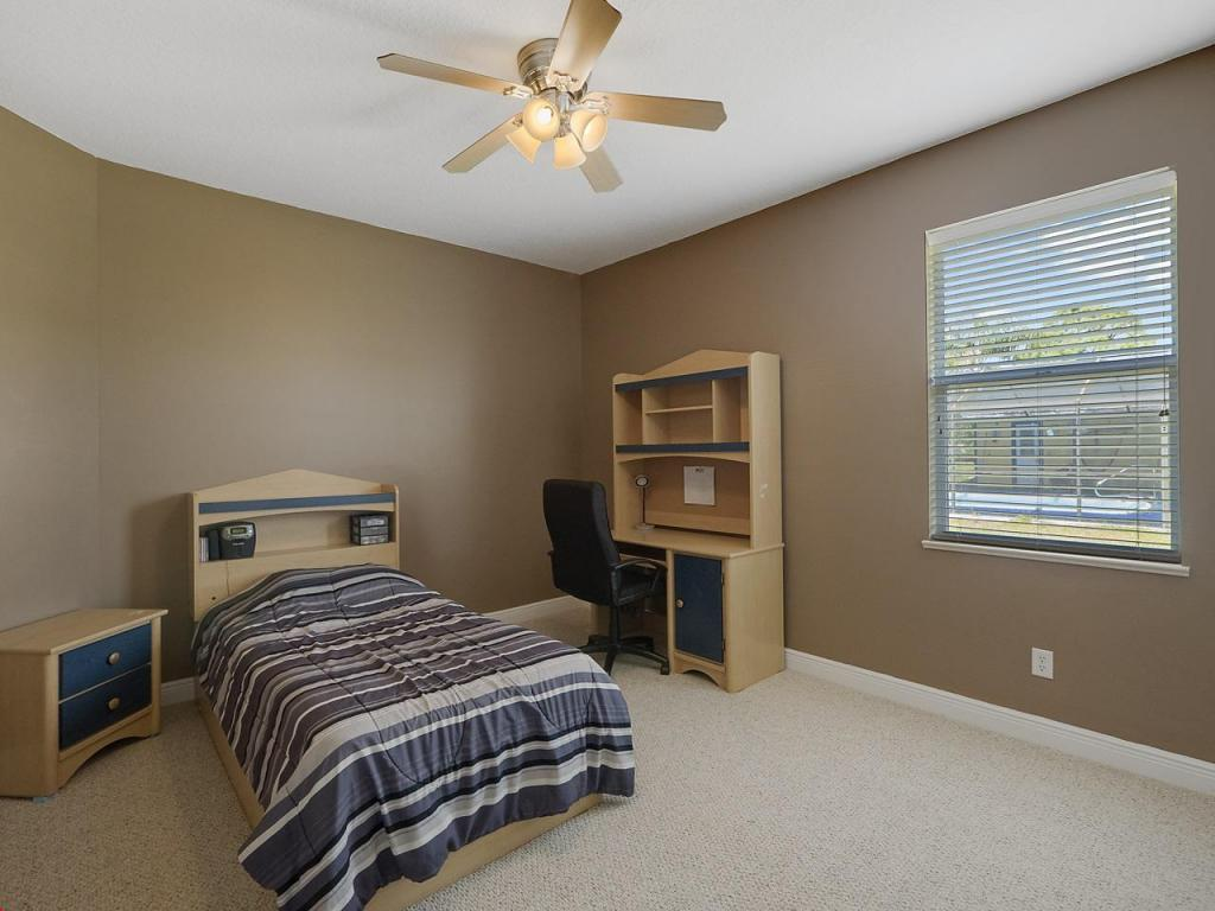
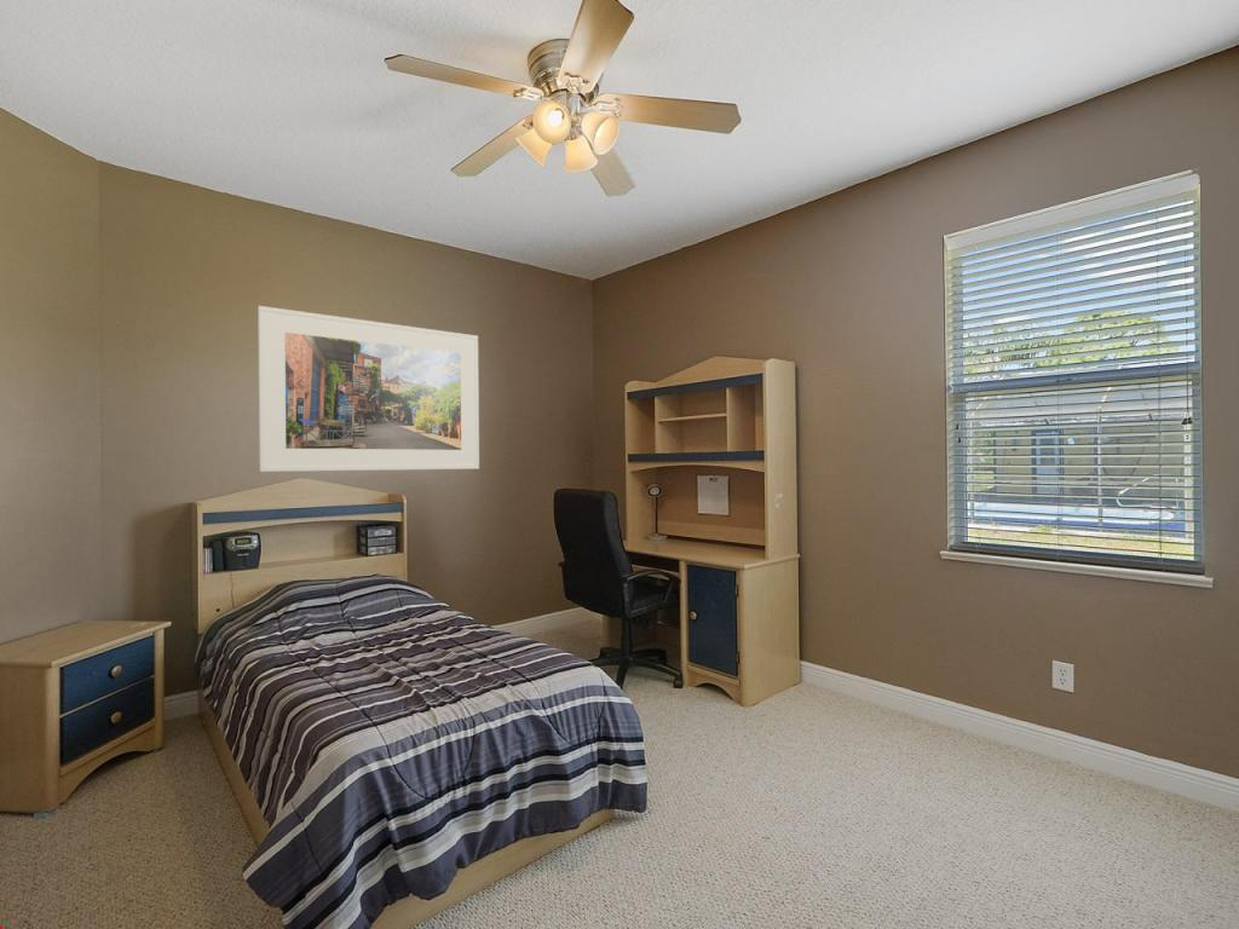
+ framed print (380, 396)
